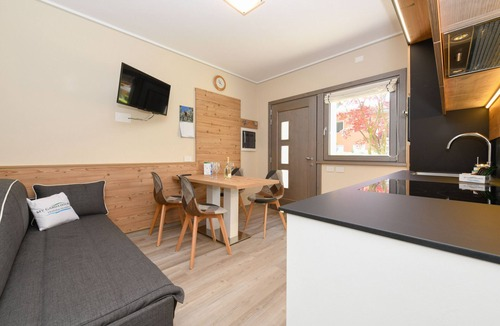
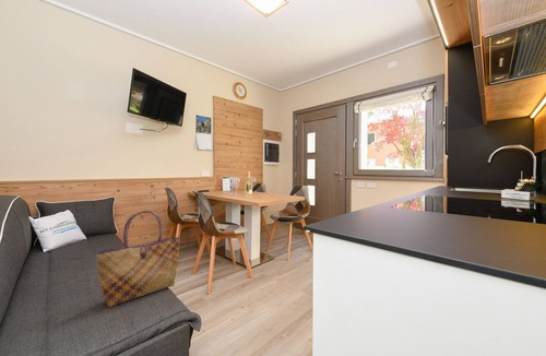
+ tote bag (142, 251)
